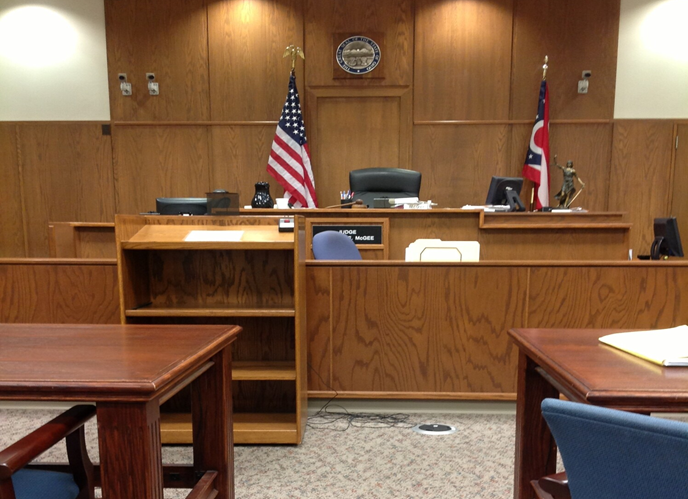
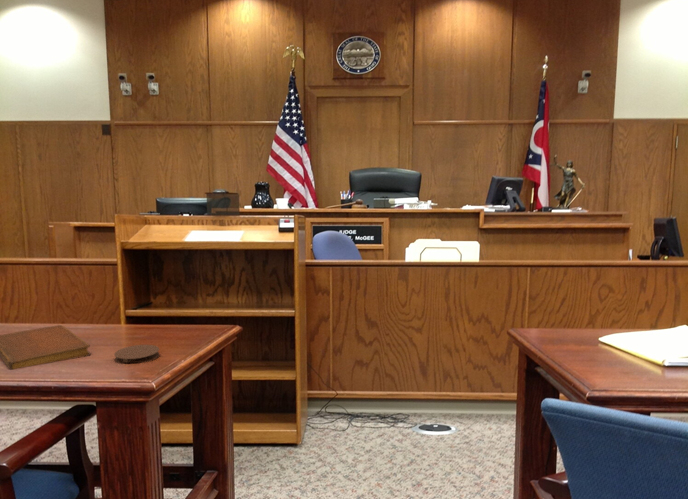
+ coaster (137, 354)
+ notebook (38, 345)
